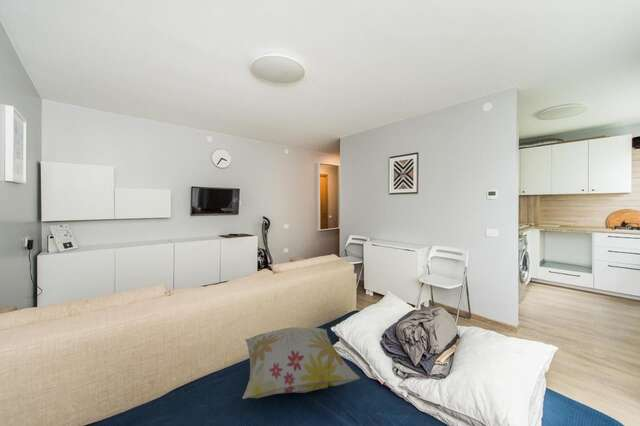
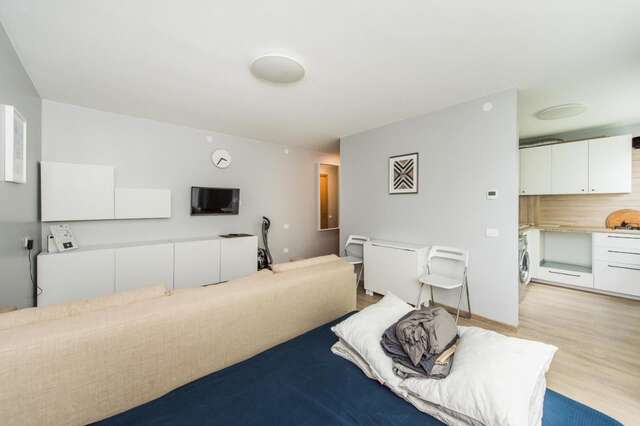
- decorative pillow (294, 356)
